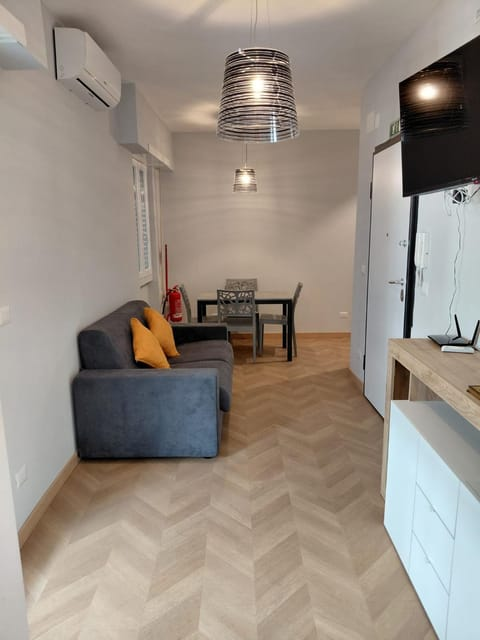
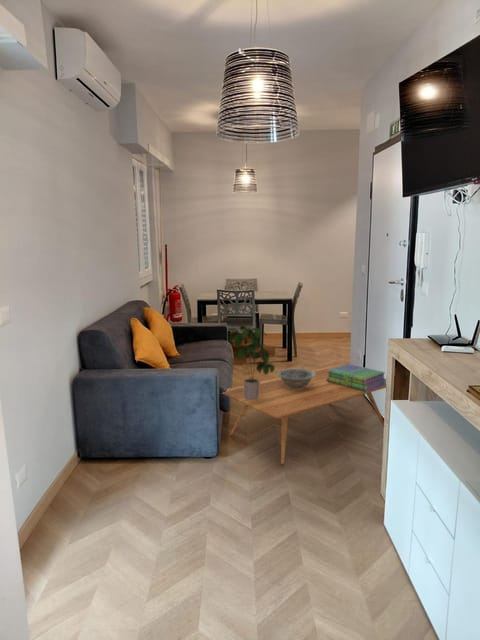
+ stack of books (356, 376)
+ potted plant (250, 362)
+ coffee table (309, 408)
+ decorative bowl (296, 380)
